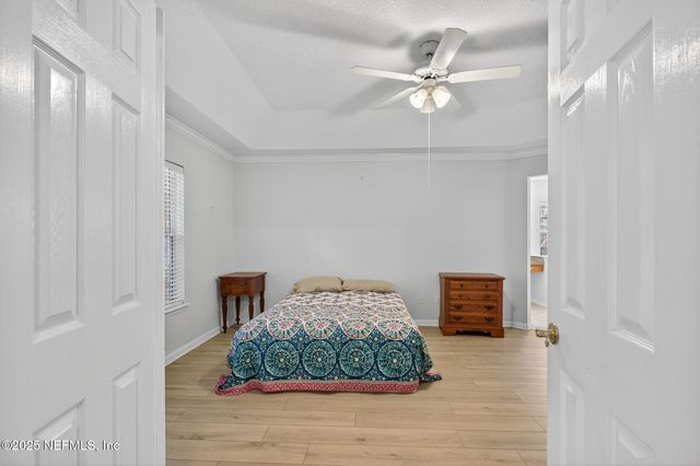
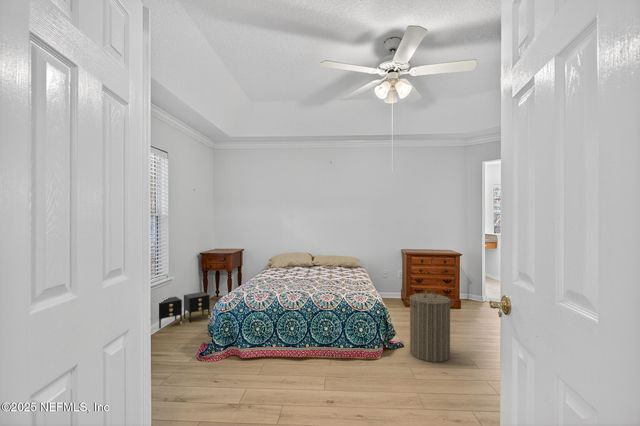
+ laundry hamper (429, 321)
+ nightstand (181, 309)
